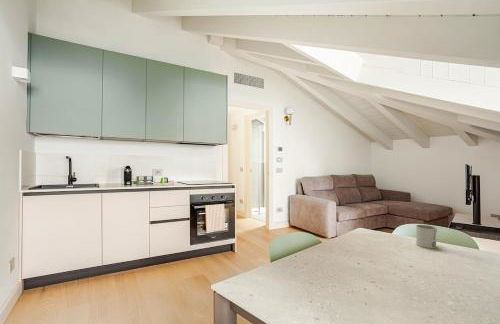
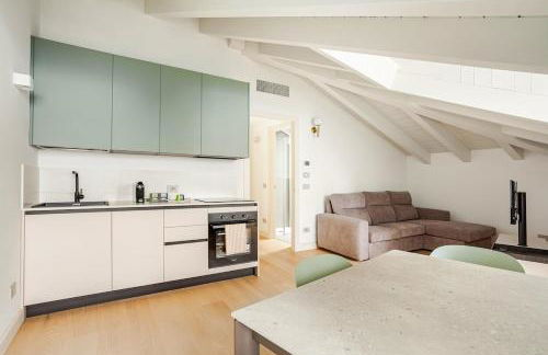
- mug (428, 235)
